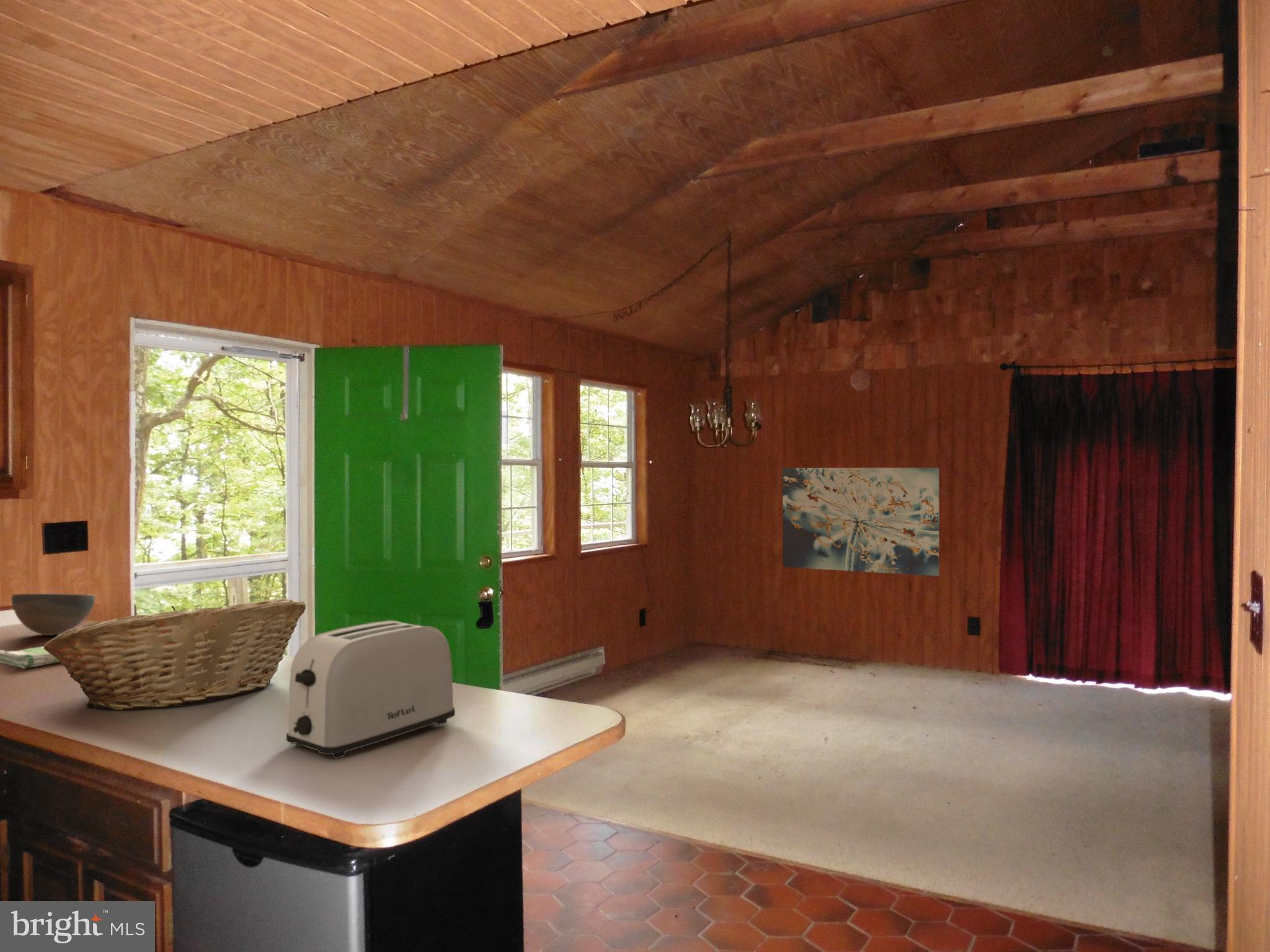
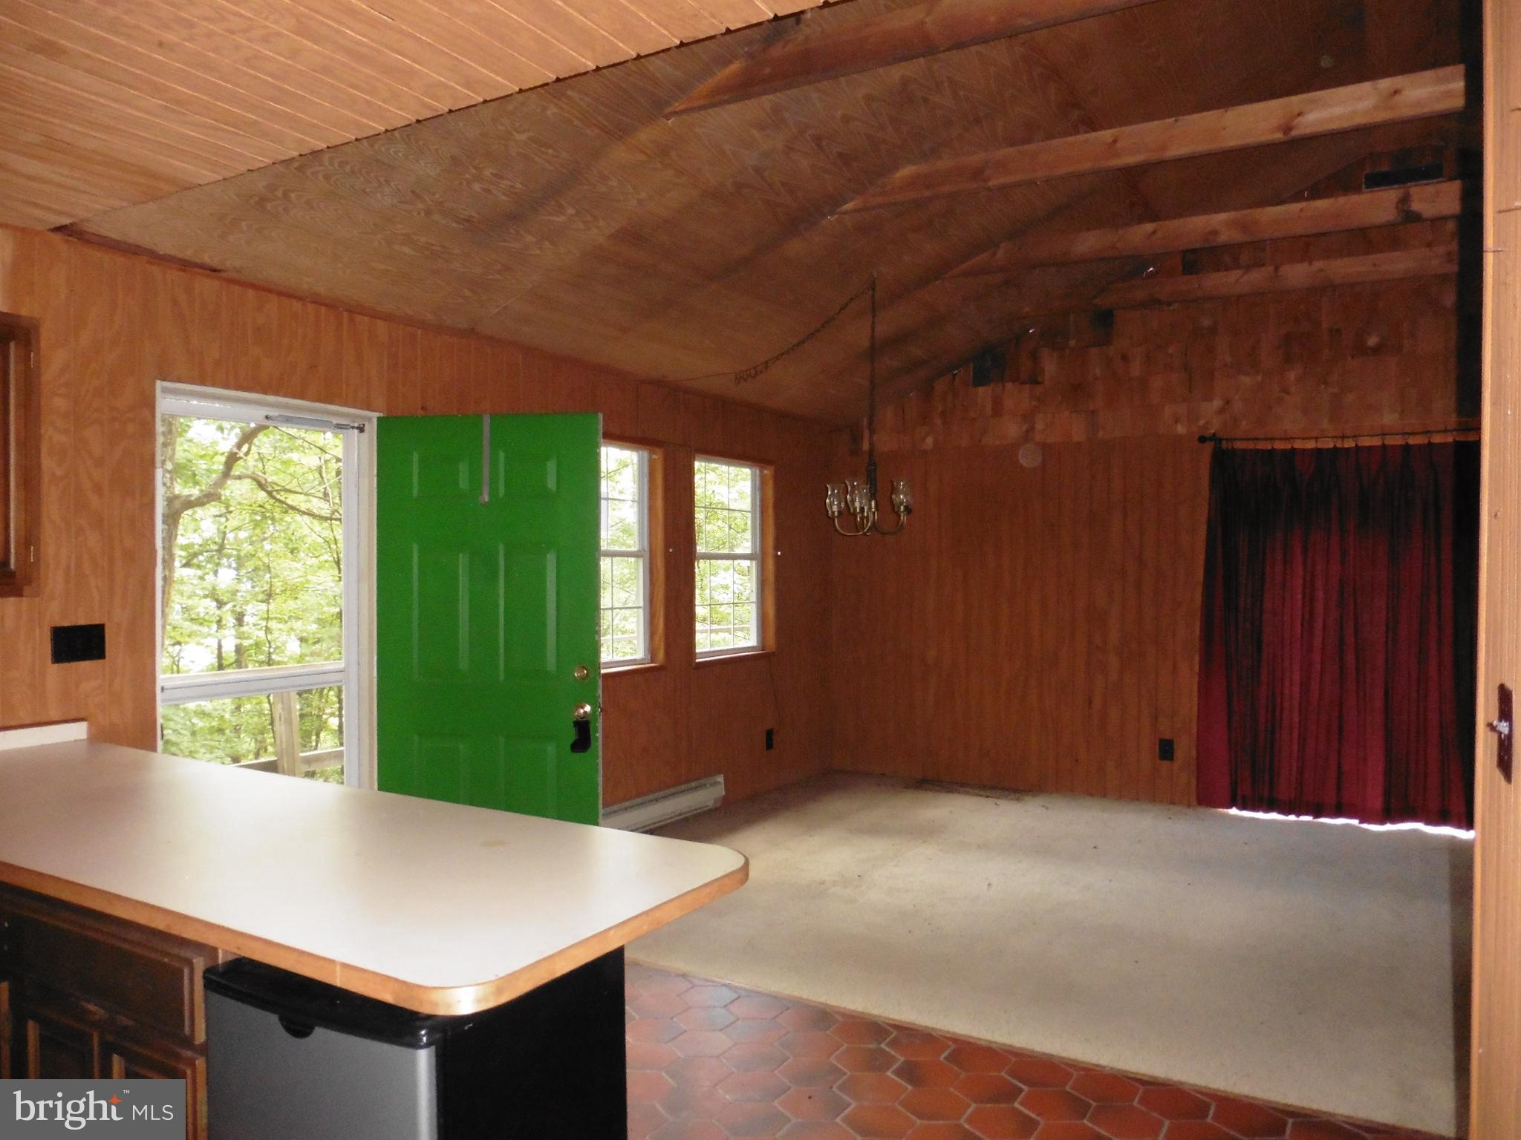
- dish towel (51, 654)
- bowl (54, 611)
- wall art (858, 519)
- toaster (371, 681)
- fruit basket (185, 645)
